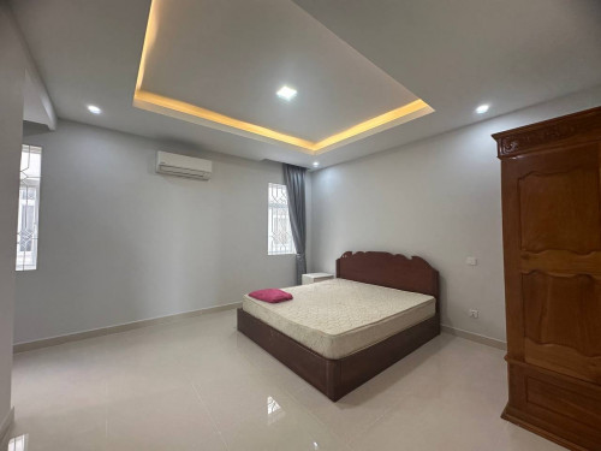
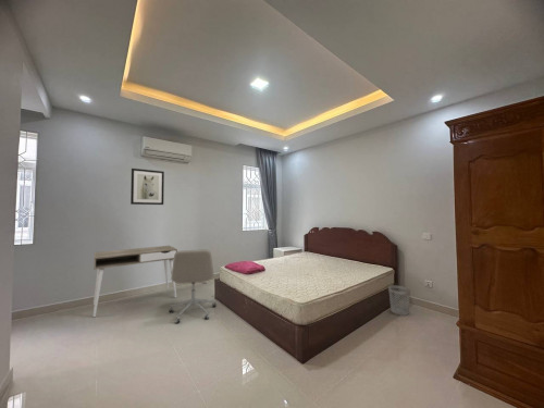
+ desk (136, 263)
+ wall art (148, 187)
+ office chair (193, 279)
+ wastebasket (399, 299)
